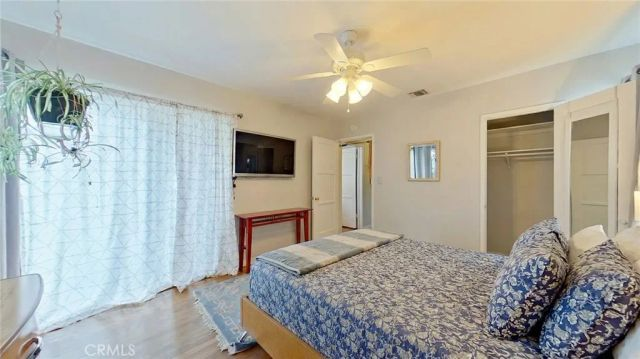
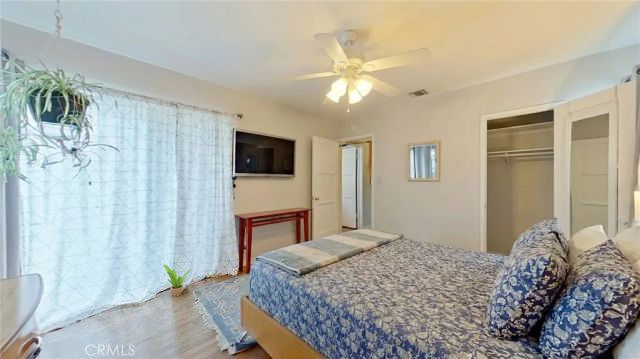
+ potted plant (177, 280)
